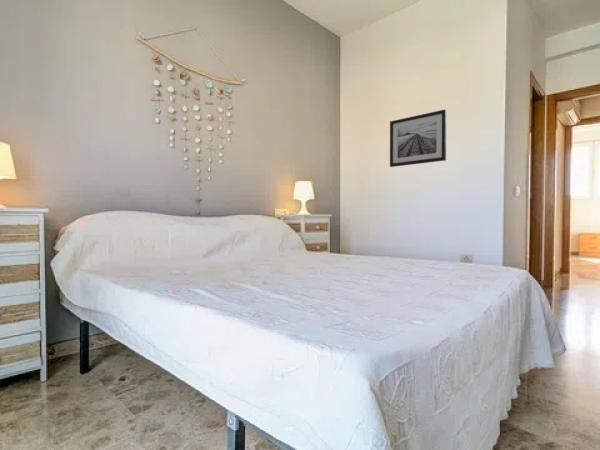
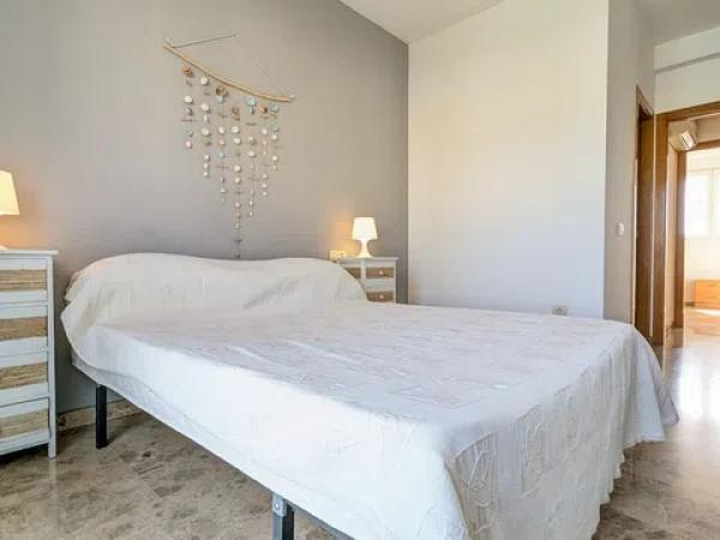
- wall art (416, 139)
